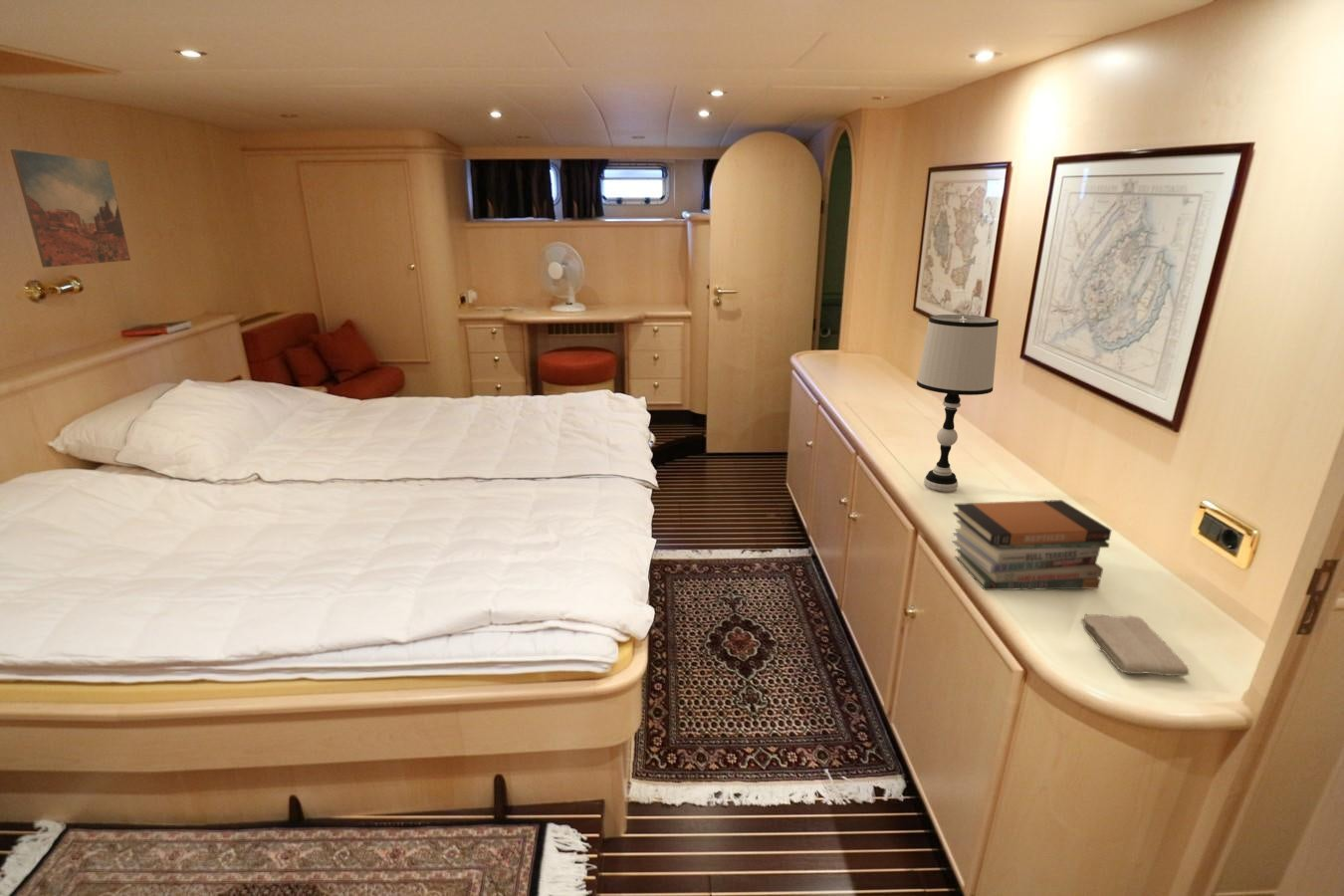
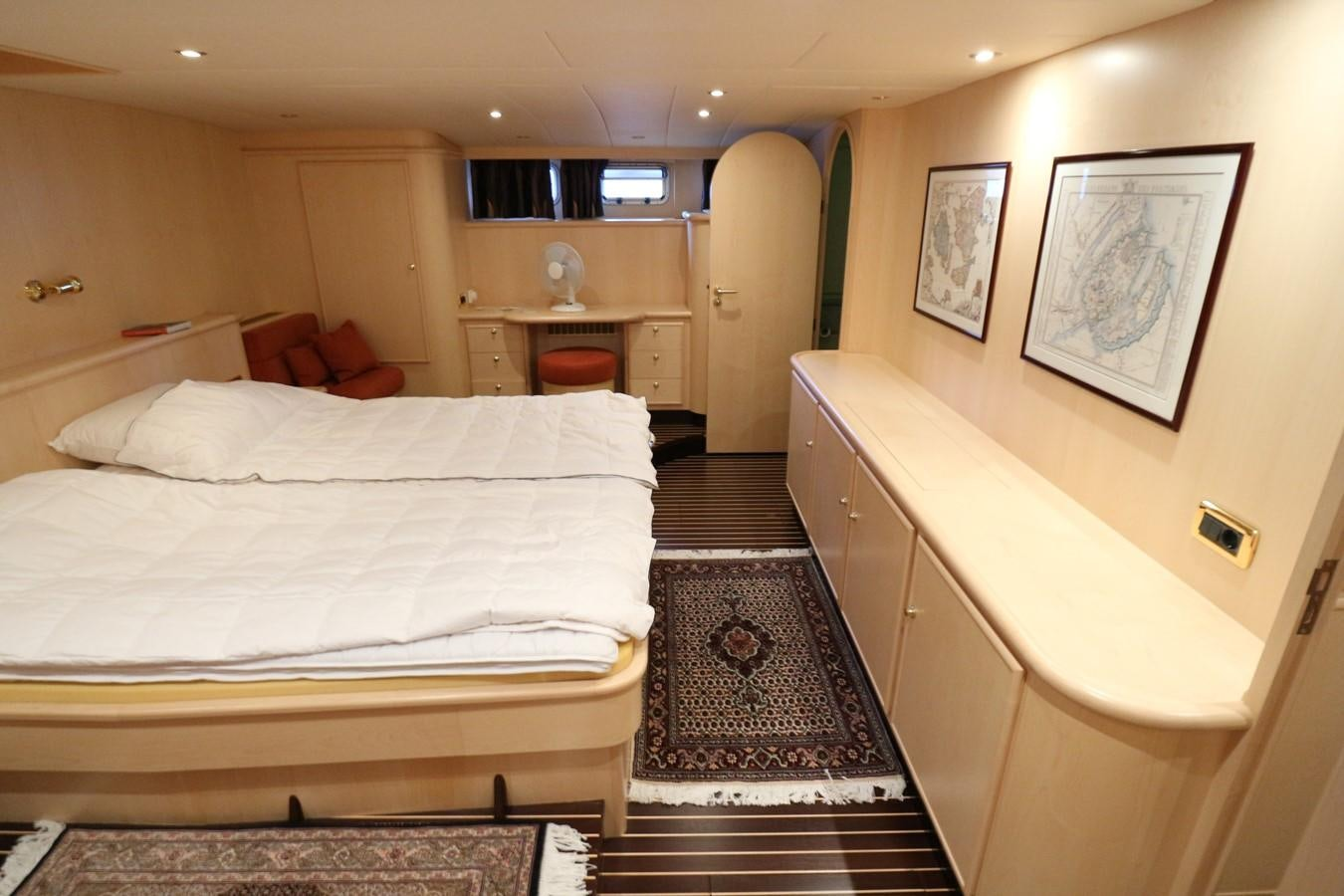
- table lamp (951, 405)
- washcloth (1131, 642)
- book stack (1024, 545)
- wall art (77, 211)
